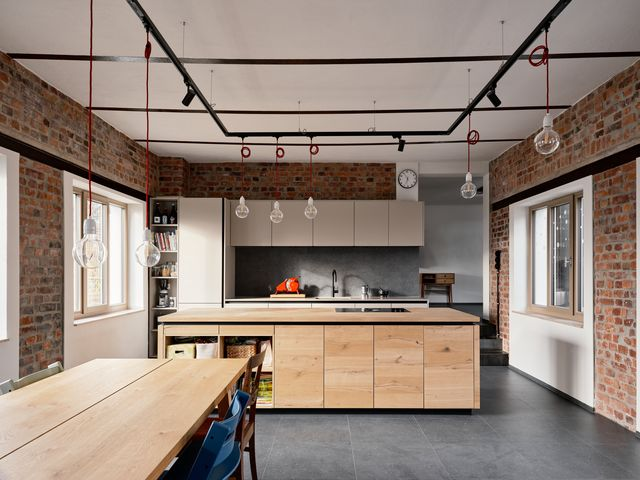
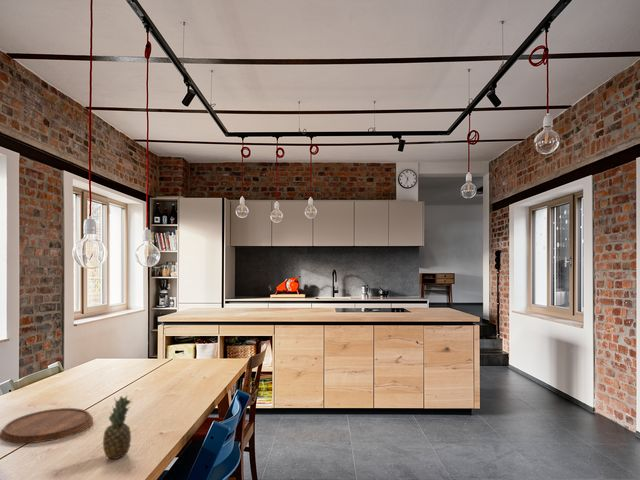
+ fruit (117, 425)
+ cutting board (48, 424)
